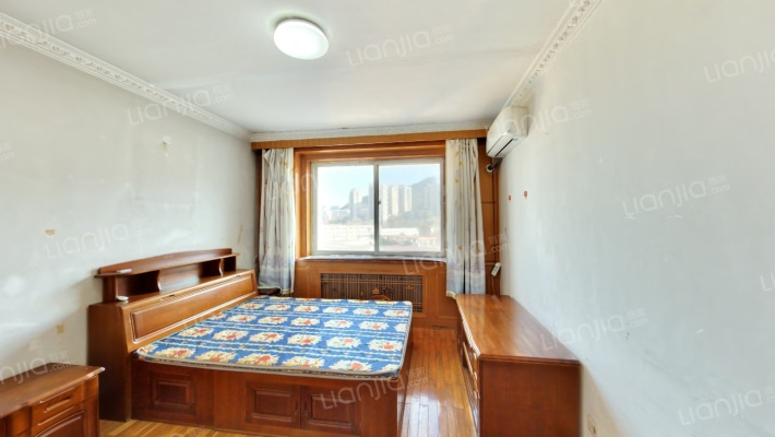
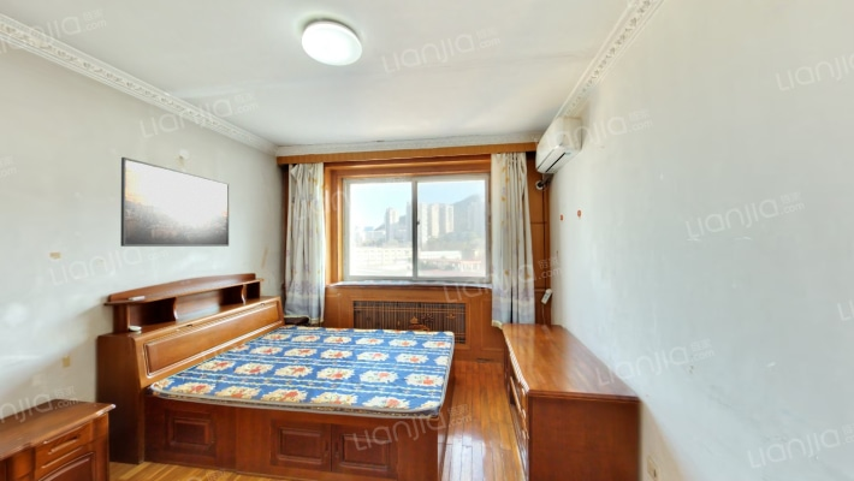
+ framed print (184, 209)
